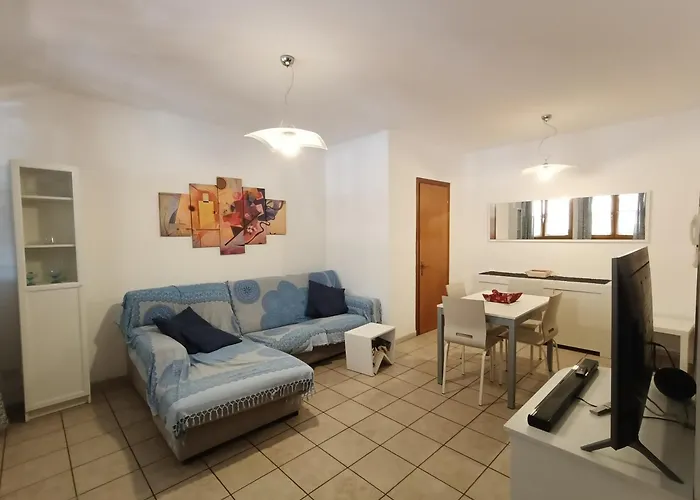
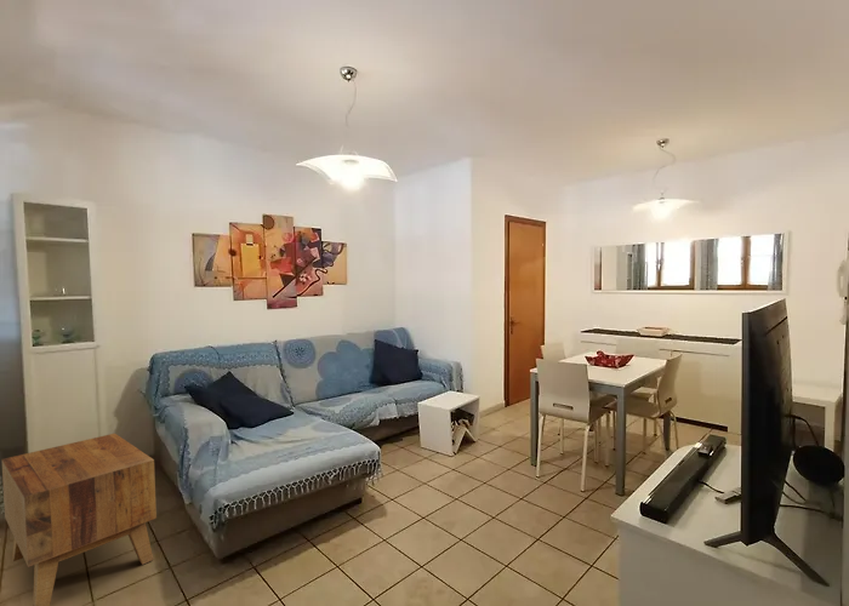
+ side table (82, 508)
